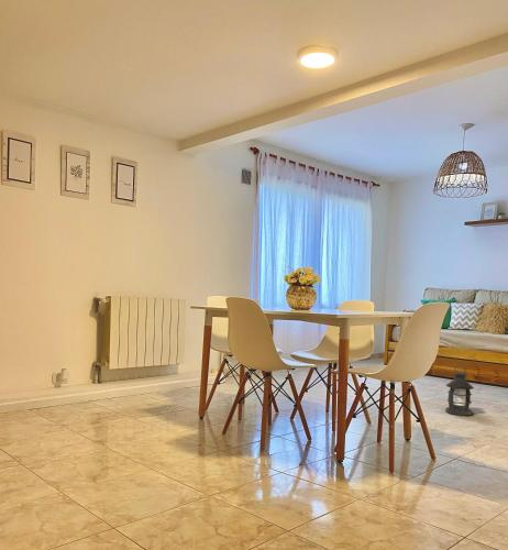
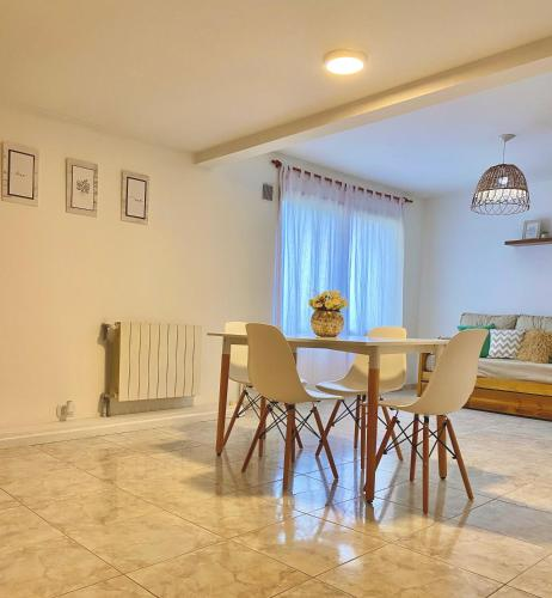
- lantern (460, 389)
